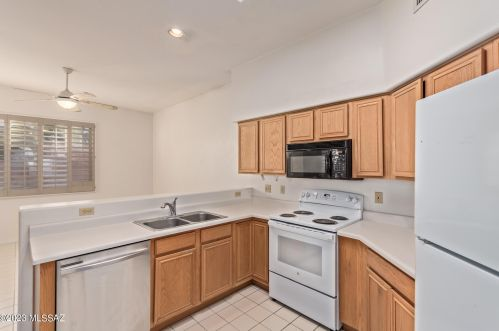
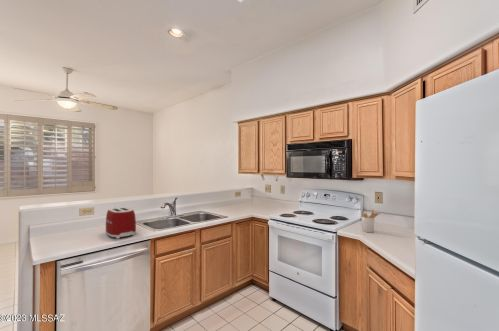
+ utensil holder (370, 221)
+ toaster (120, 221)
